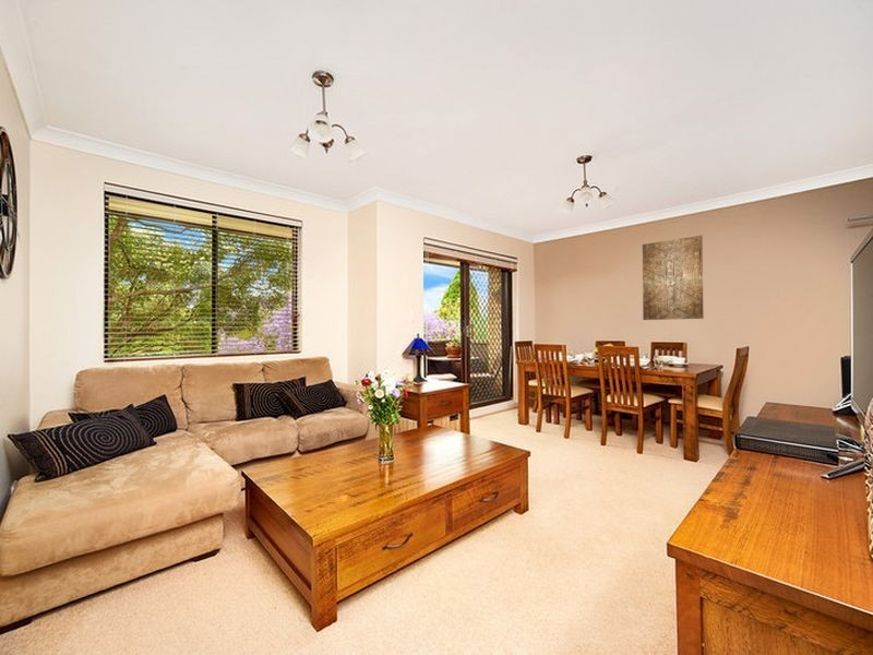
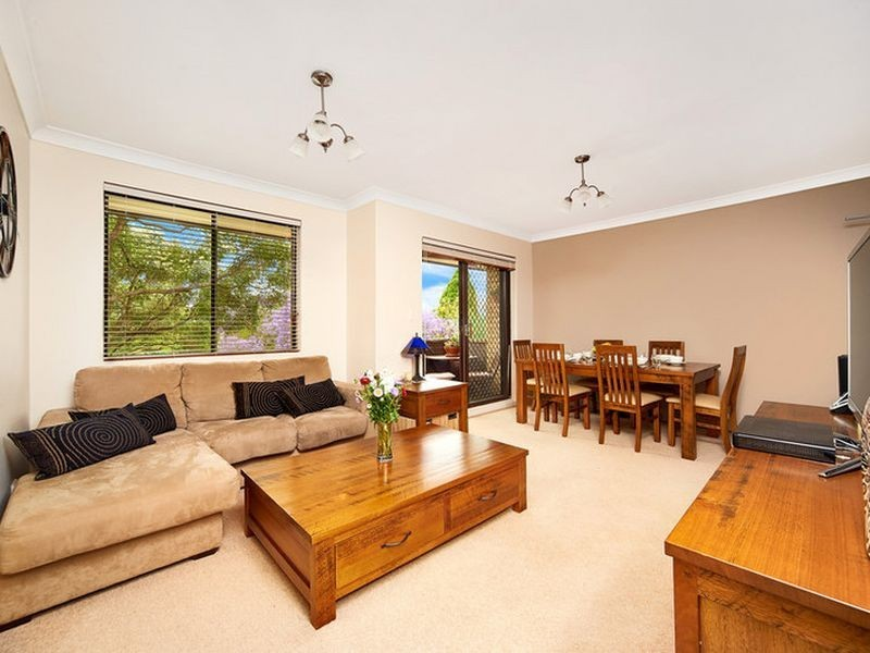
- wall art (671, 279)
